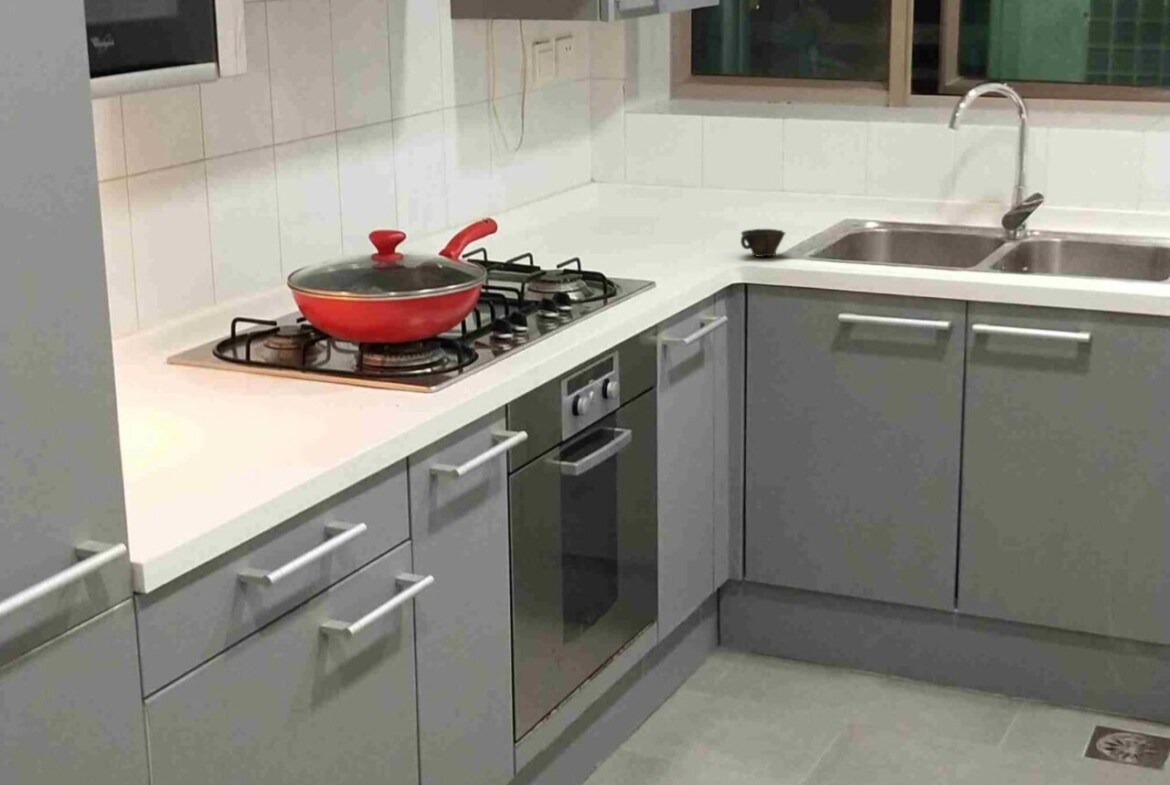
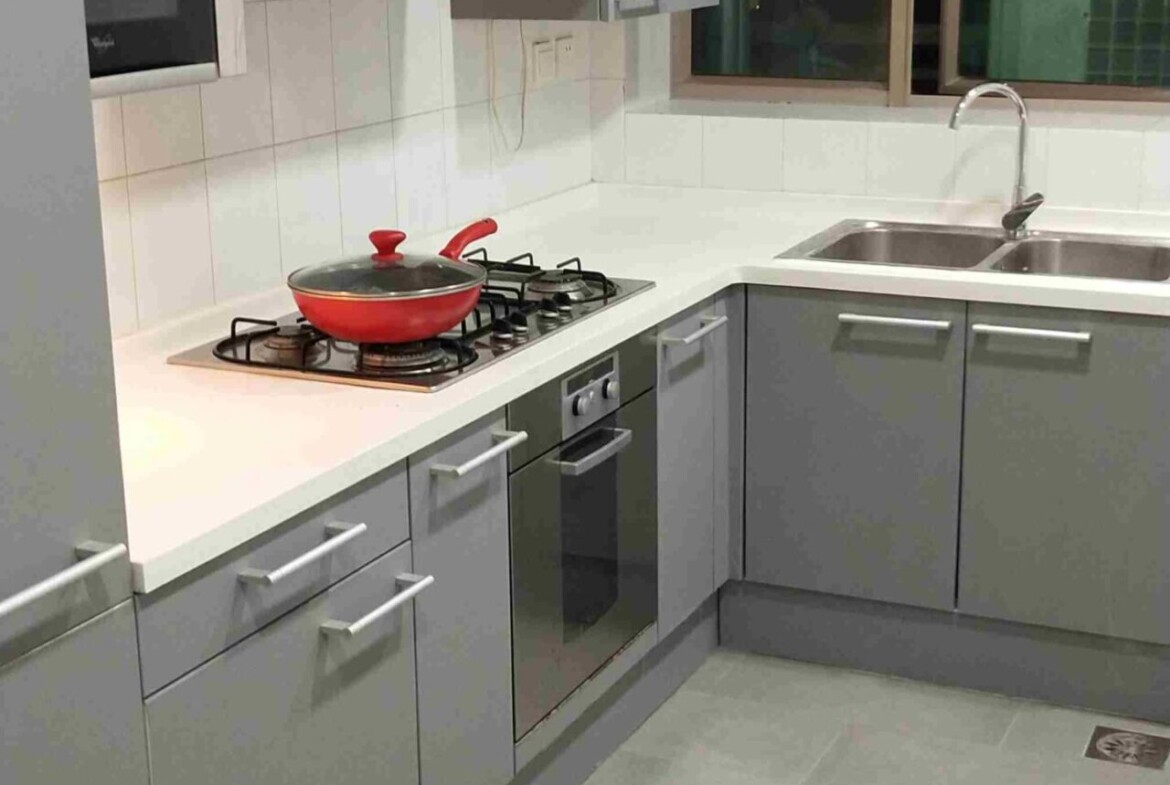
- cup (760, 243)
